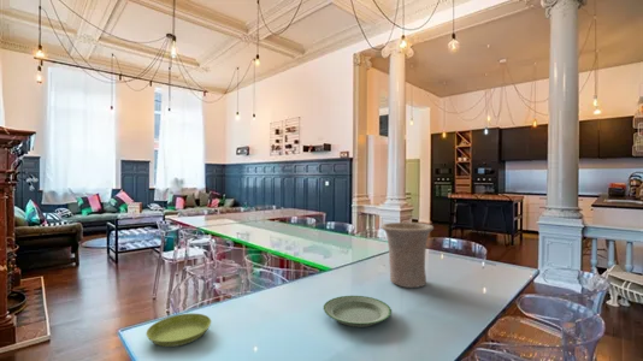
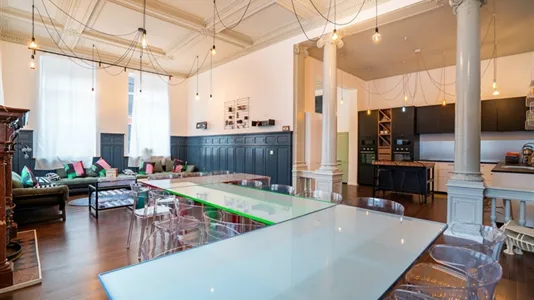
- plate (356, 312)
- saucer (179, 330)
- vase (406, 253)
